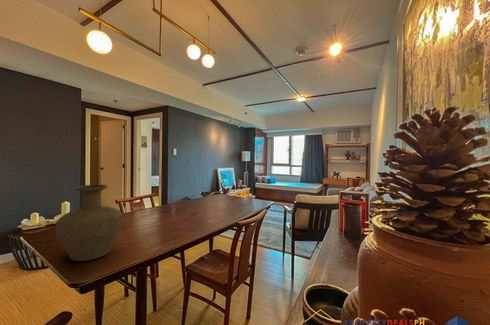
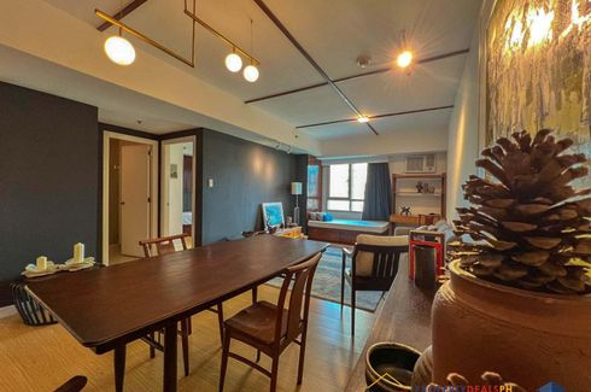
- vase (91, 220)
